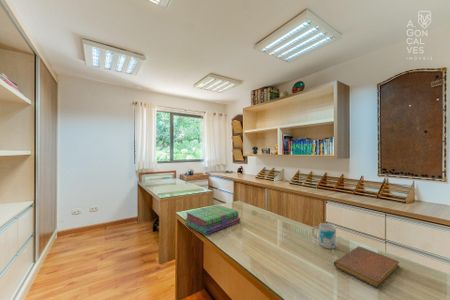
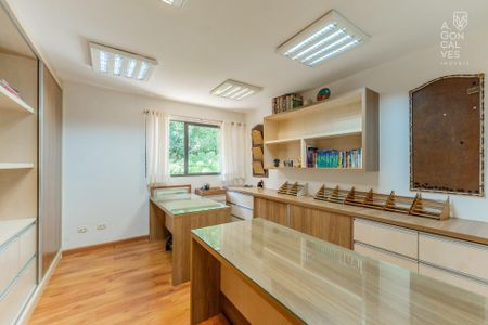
- stack of books (212, 217)
- mug (323, 234)
- notebook (366, 263)
